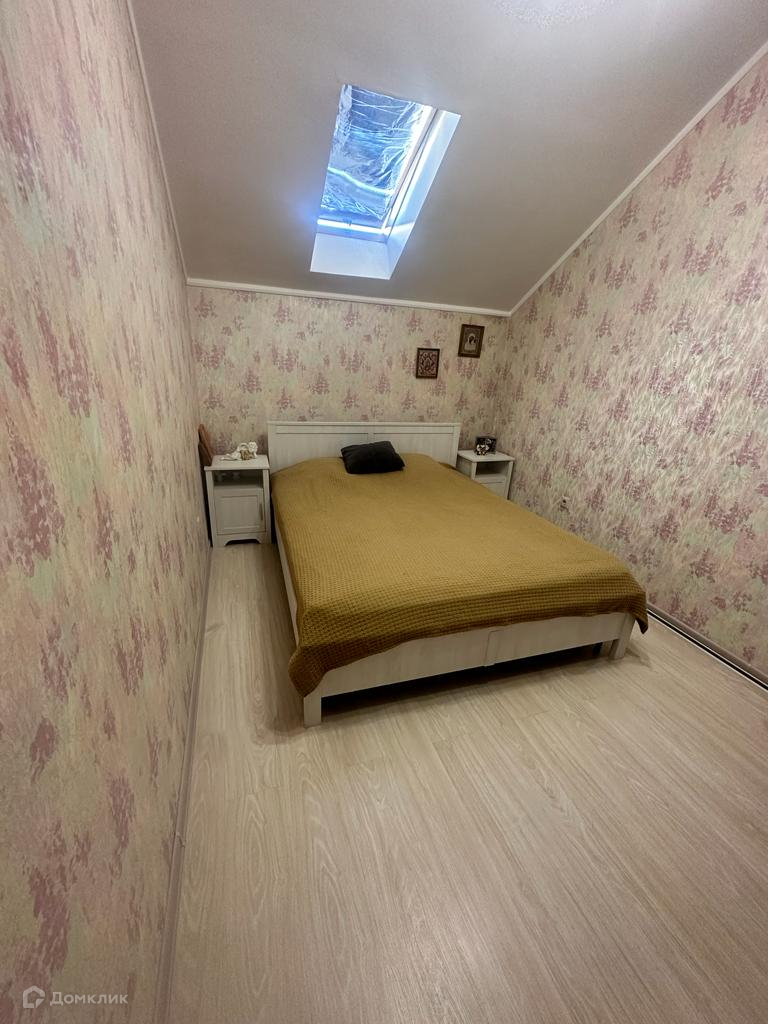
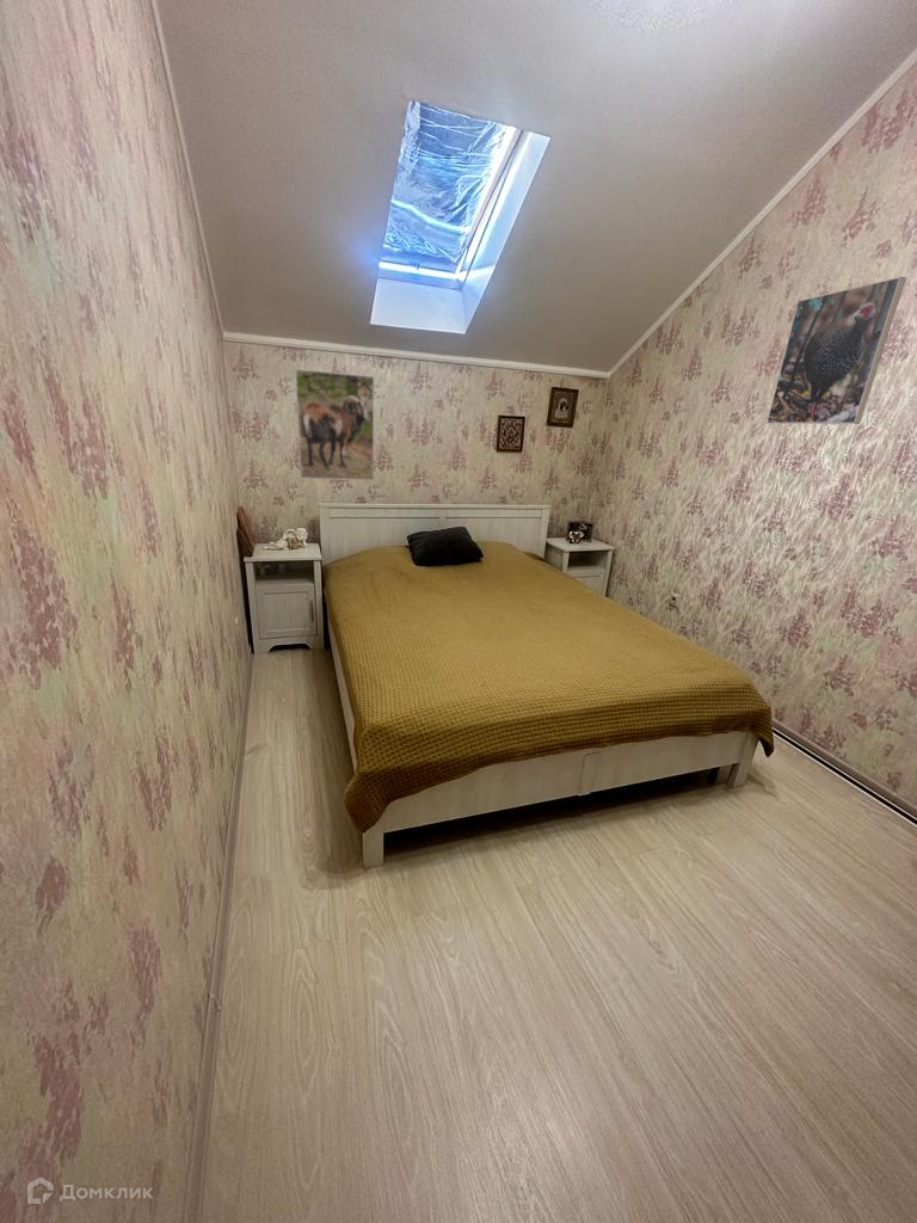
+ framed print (336, 428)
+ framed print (827, 359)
